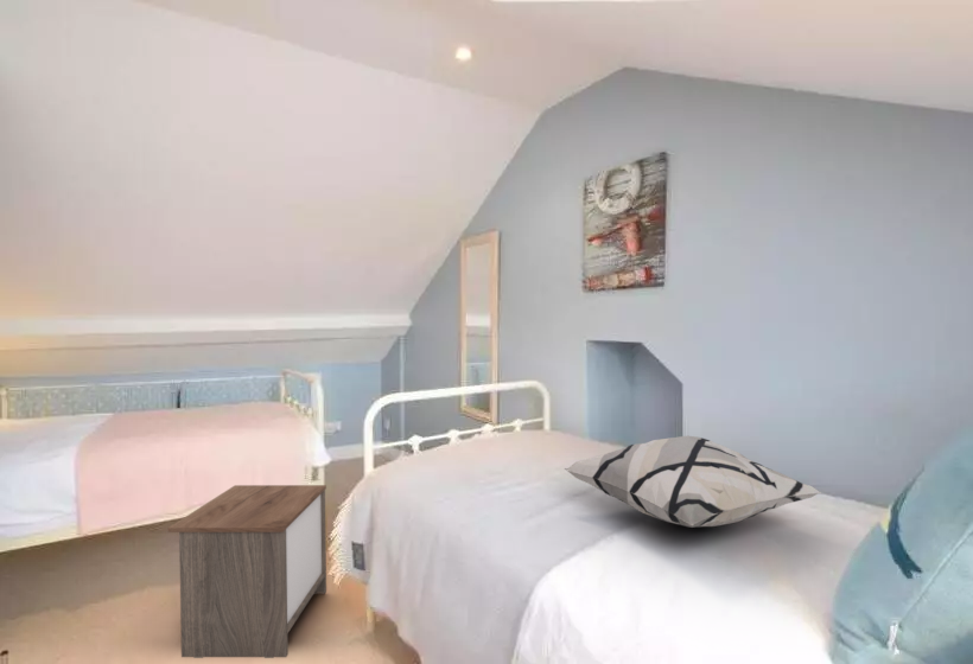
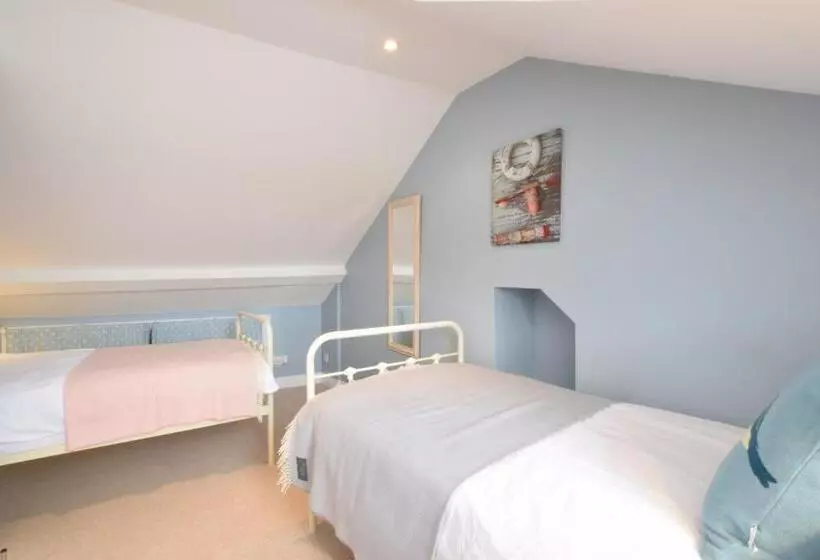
- nightstand (255, 562)
- decorative pillow (682, 479)
